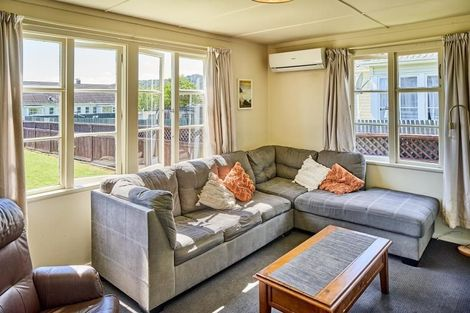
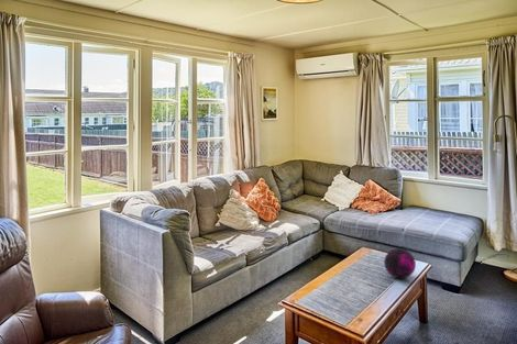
+ decorative orb (399, 263)
